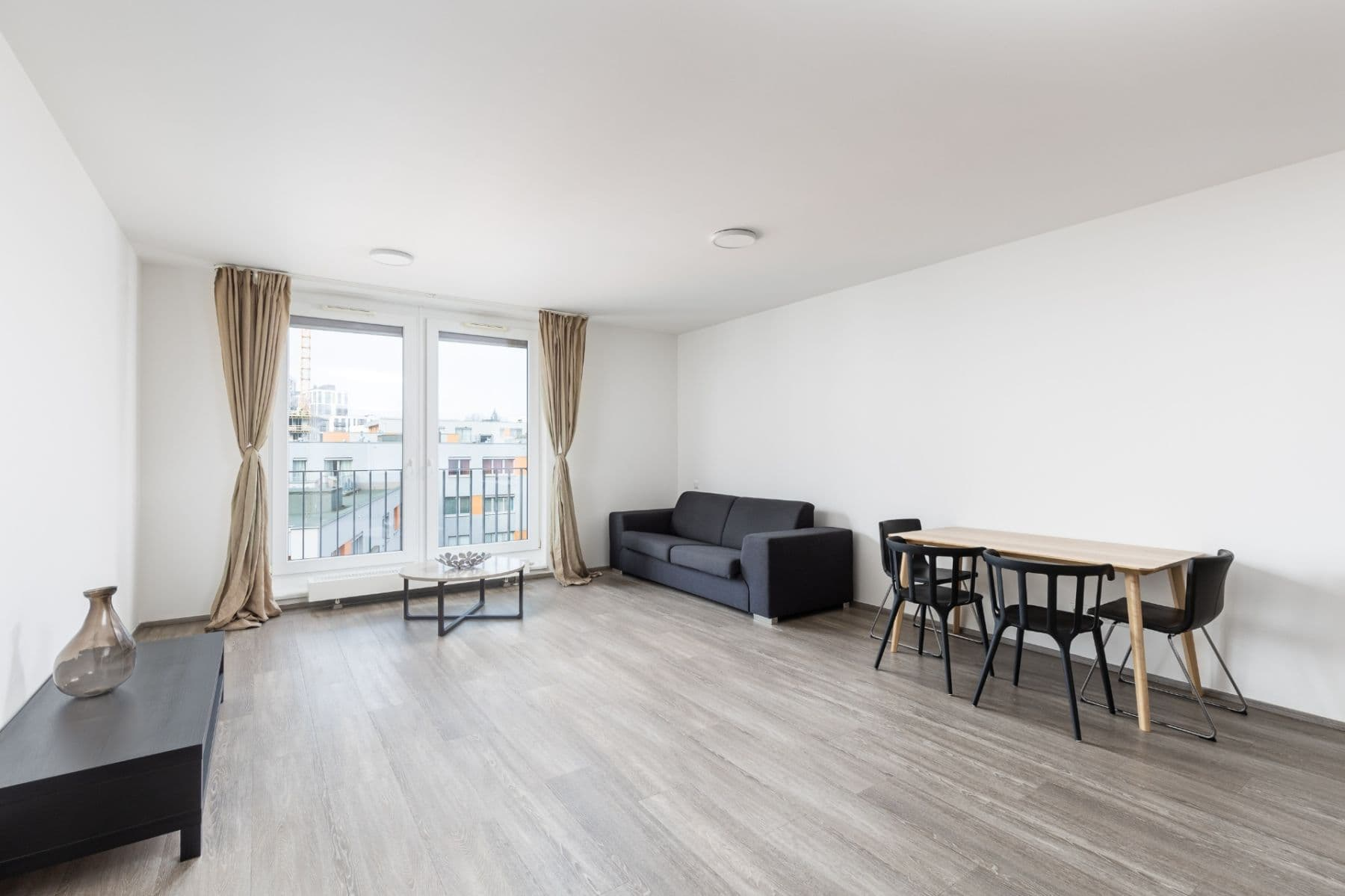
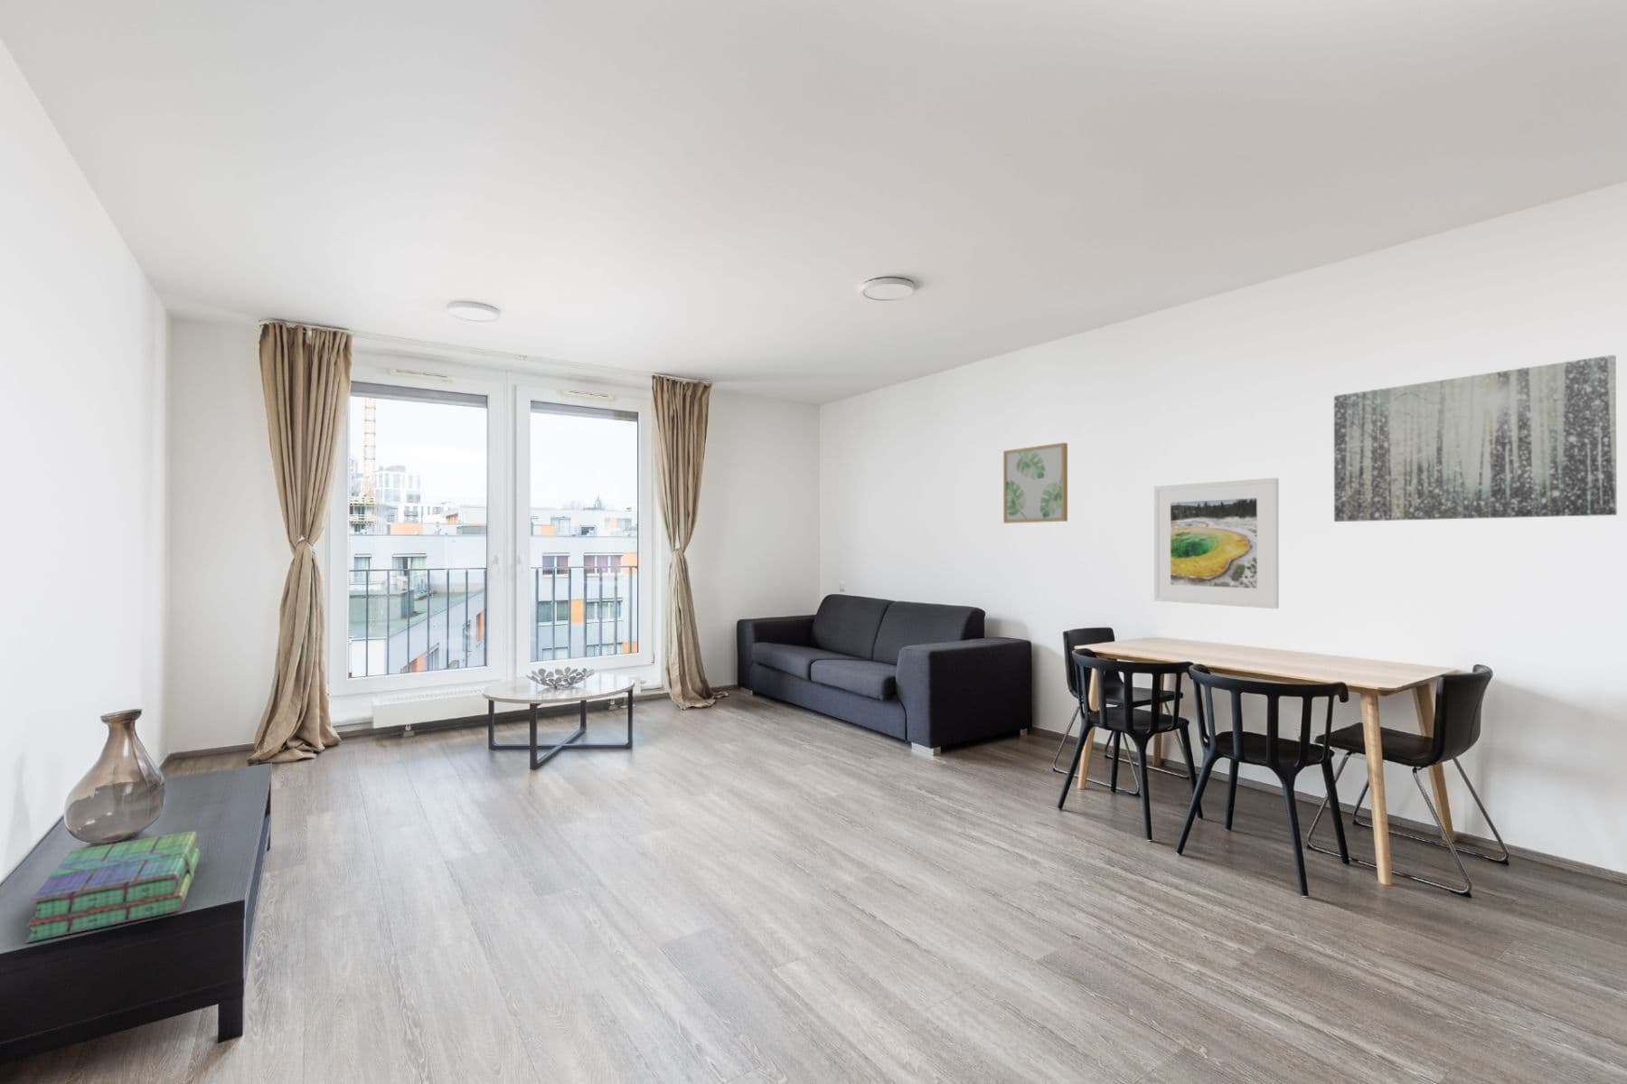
+ wall art (1034, 485)
+ stack of books (122, 878)
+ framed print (1212, 543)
+ wall art (1458, 449)
